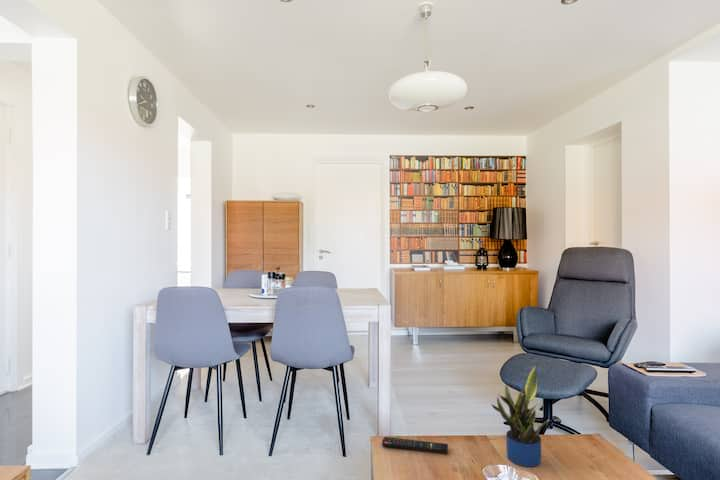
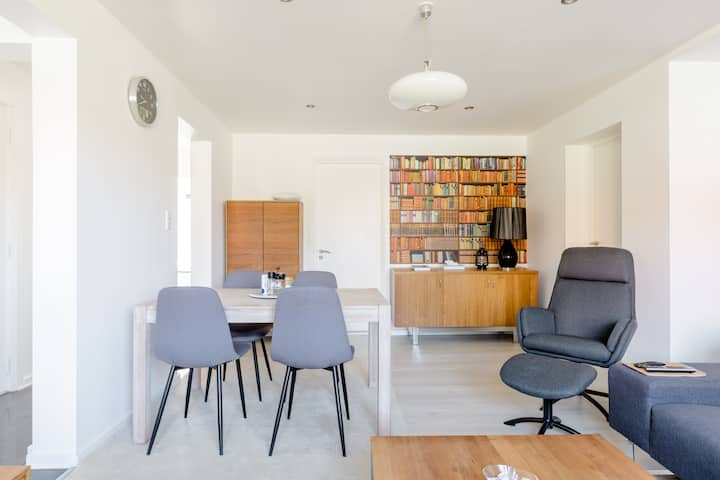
- remote control (414, 445)
- potted plant (521, 411)
